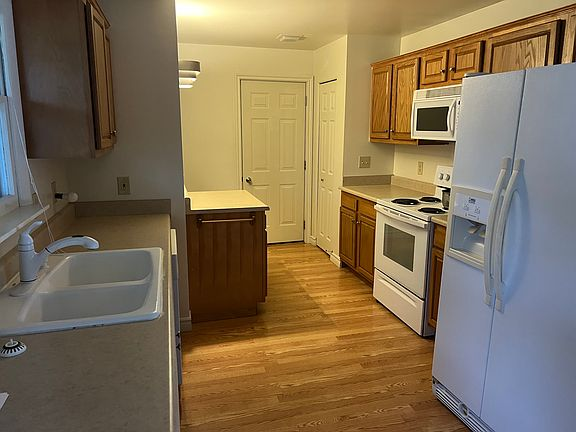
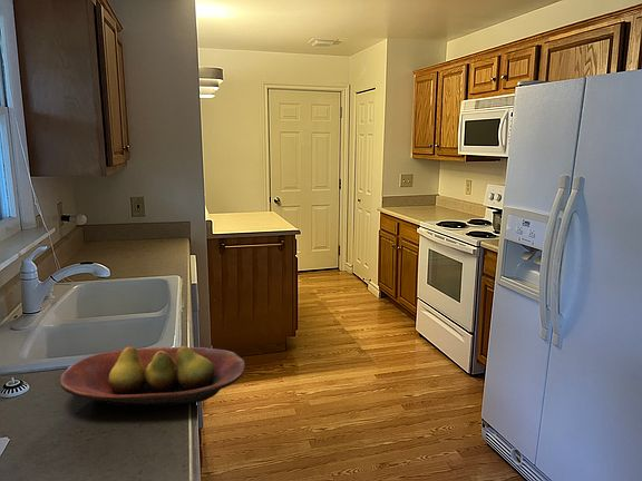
+ fruit bowl (156, 371)
